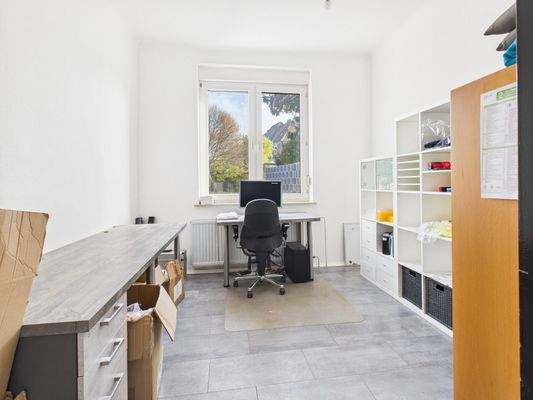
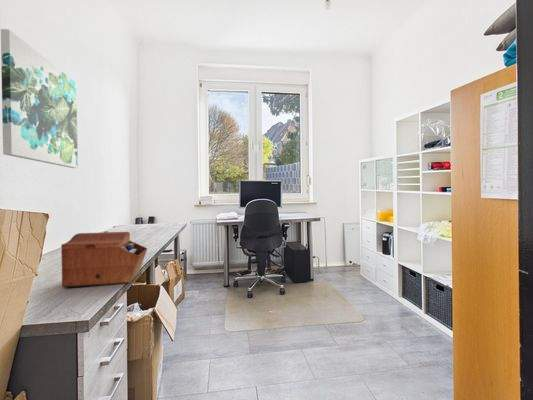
+ wall art (46, 111)
+ sewing box (108, 256)
